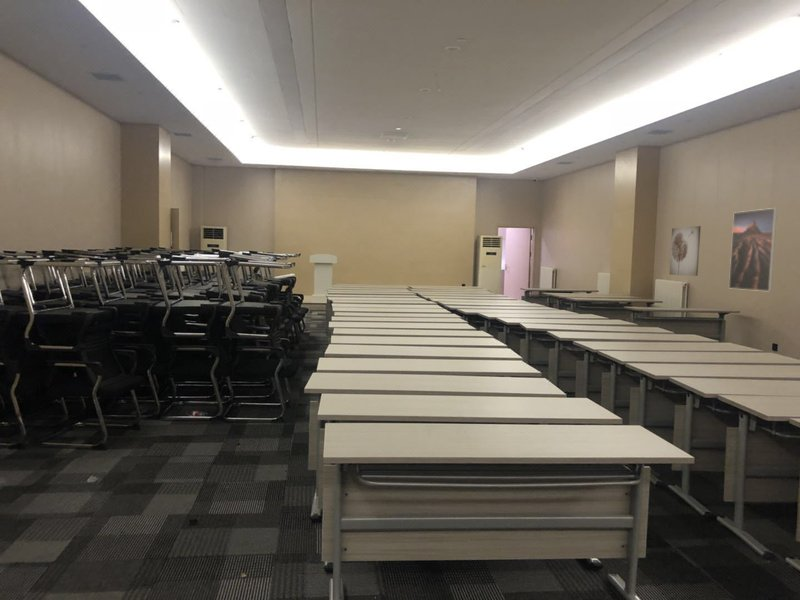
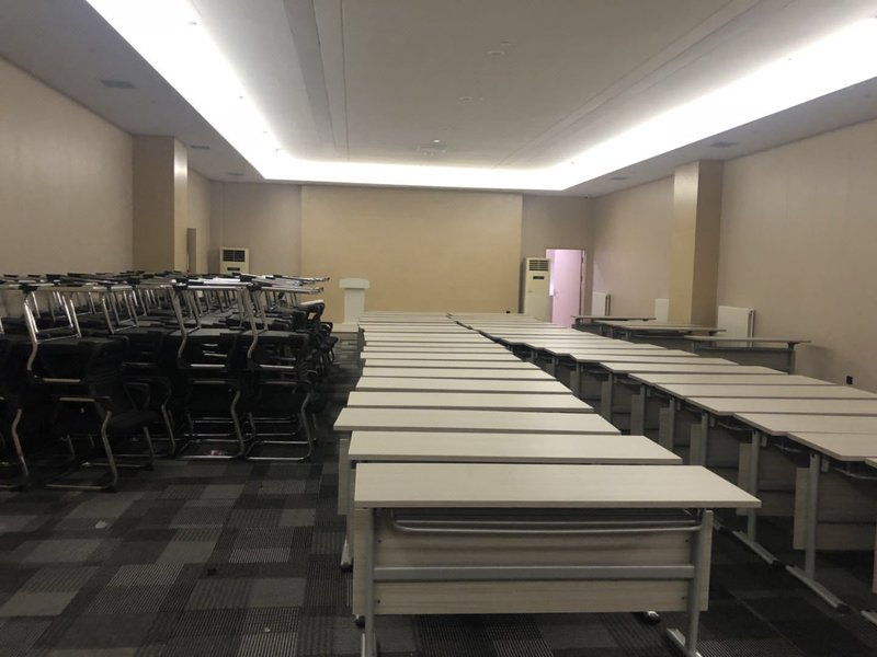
- wall art (684, 251)
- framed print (751, 250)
